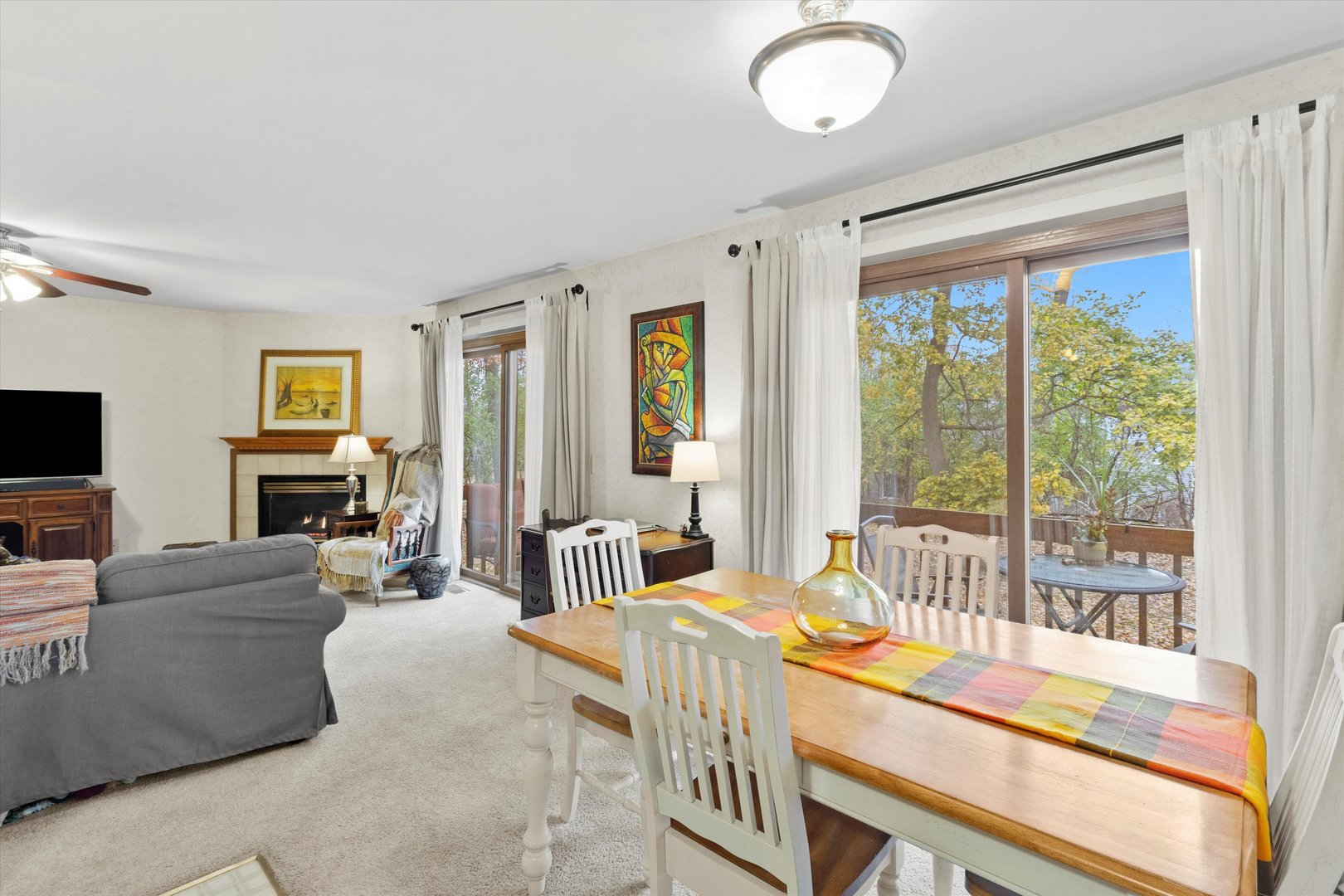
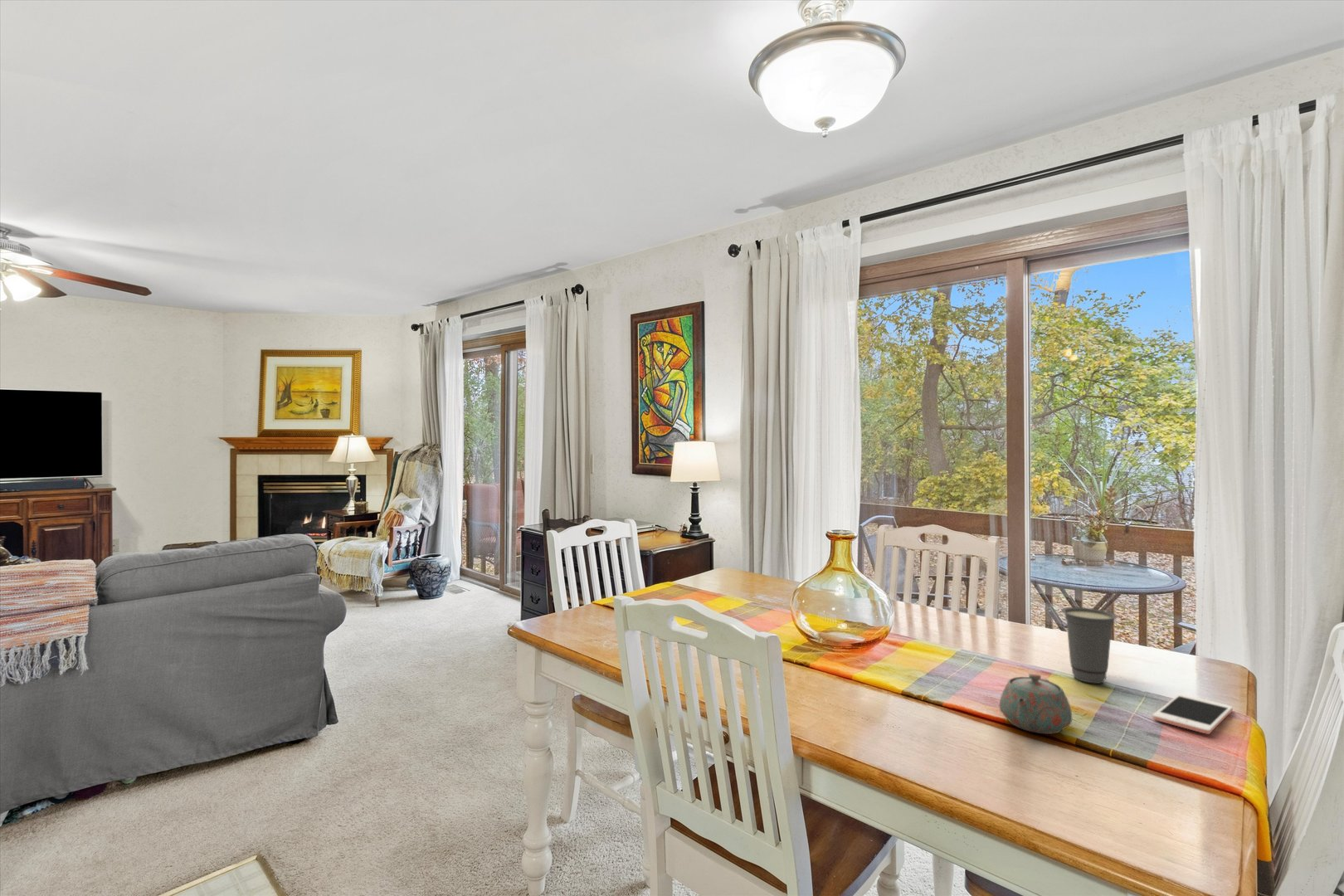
+ cell phone (1193, 713)
+ teapot (1034, 700)
+ cup (1088, 645)
